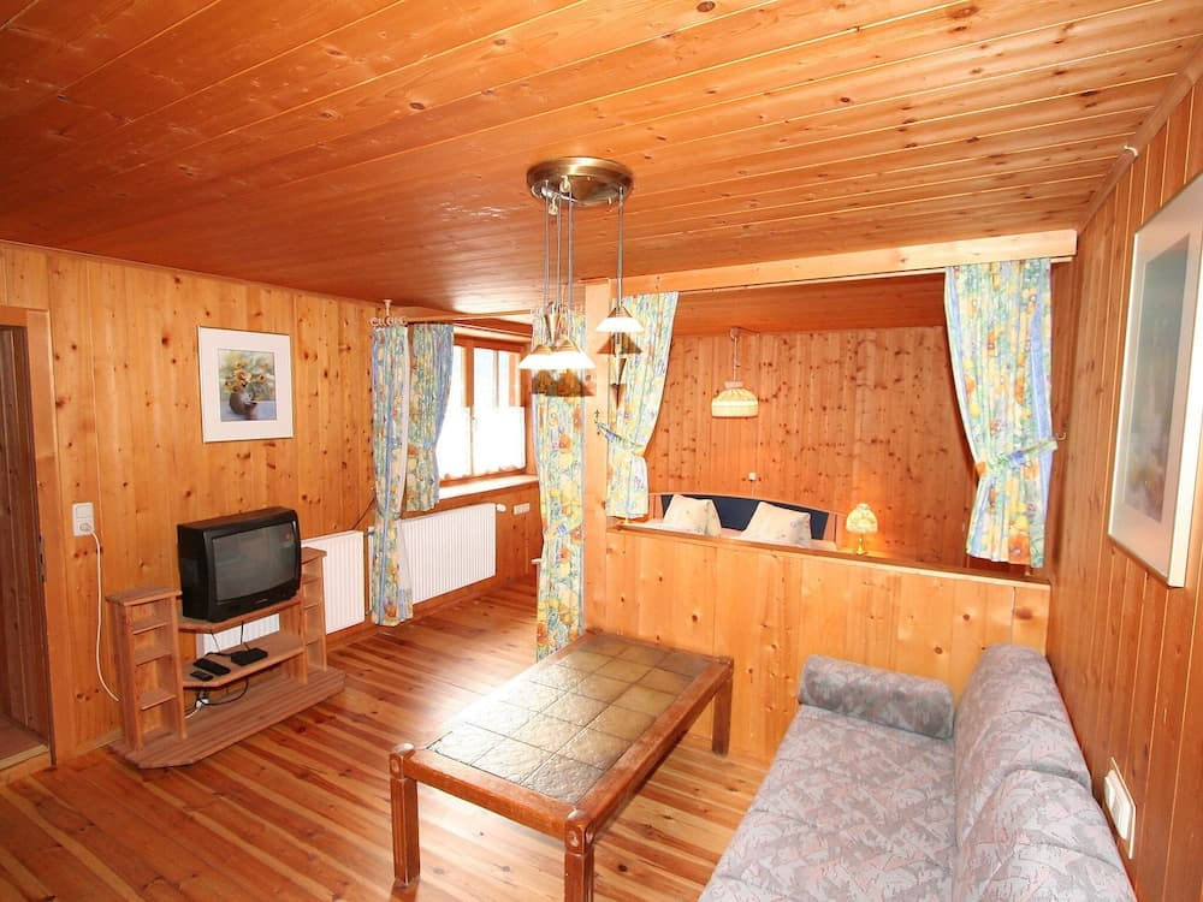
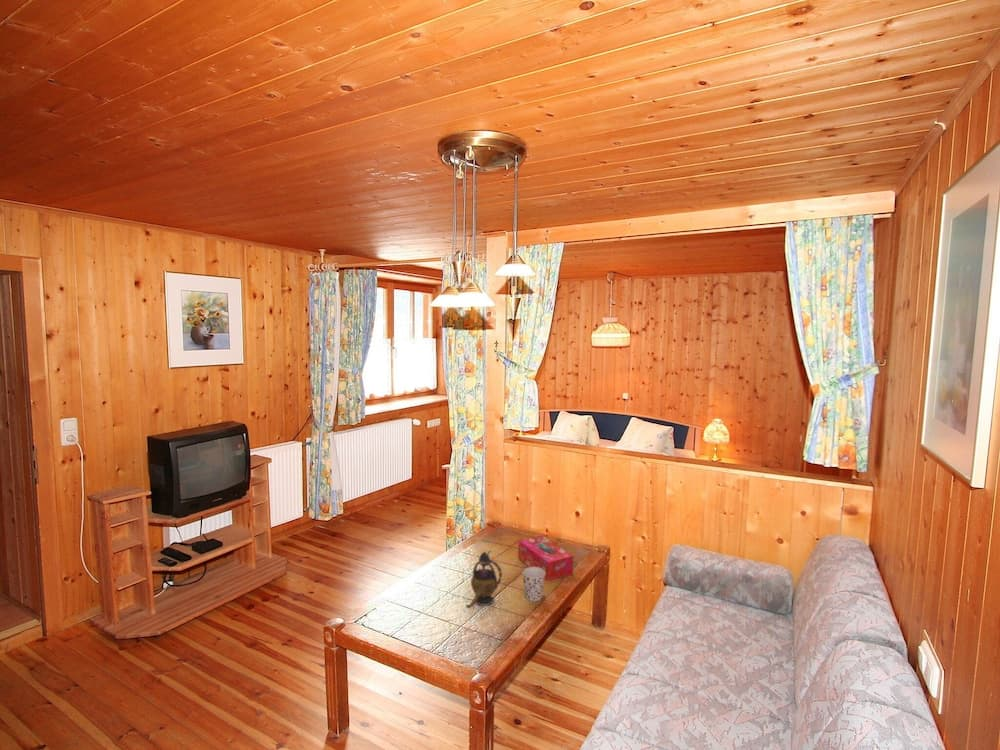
+ cup (533, 584)
+ tissue box (544, 557)
+ teapot (480, 579)
